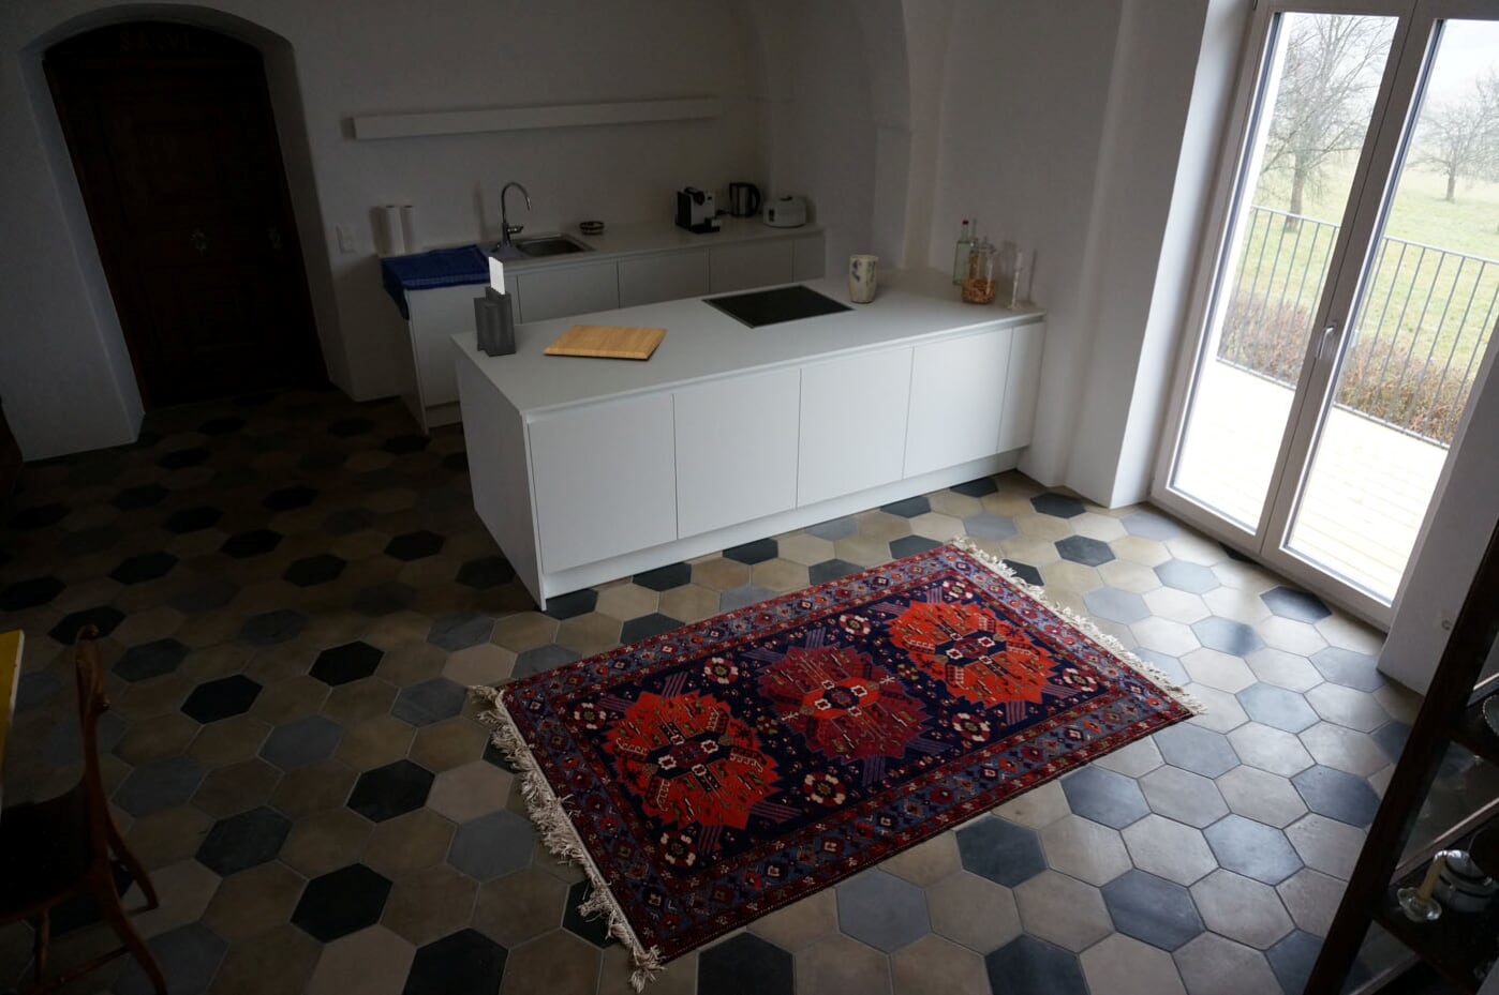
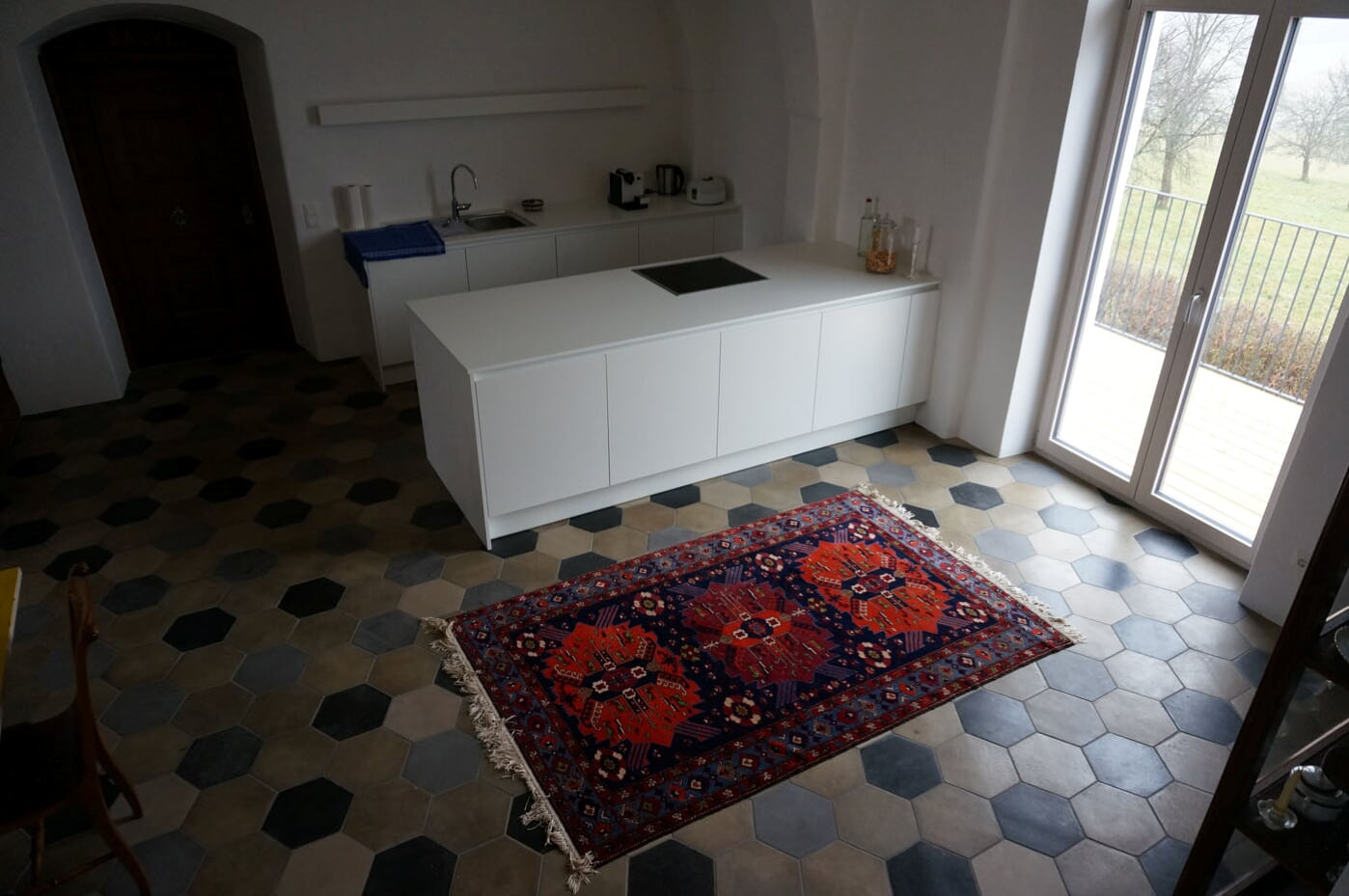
- knife block (489, 305)
- plant pot (862, 279)
- chopping board (608, 340)
